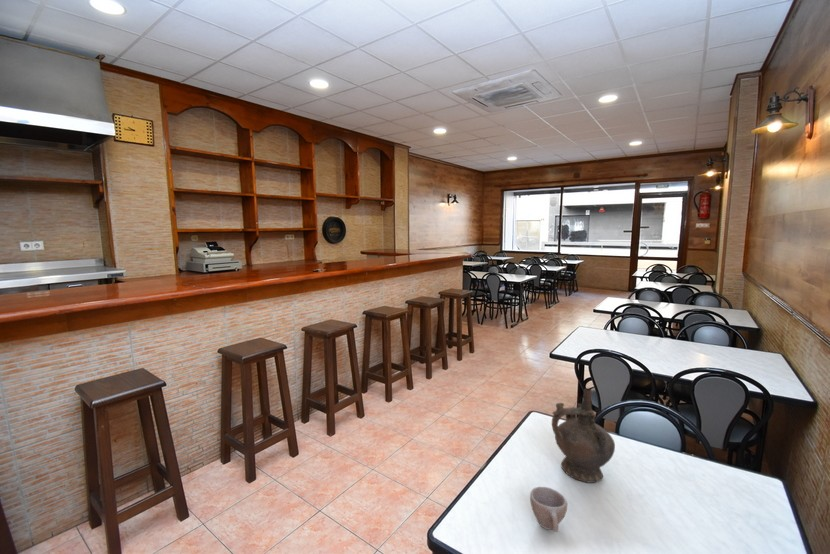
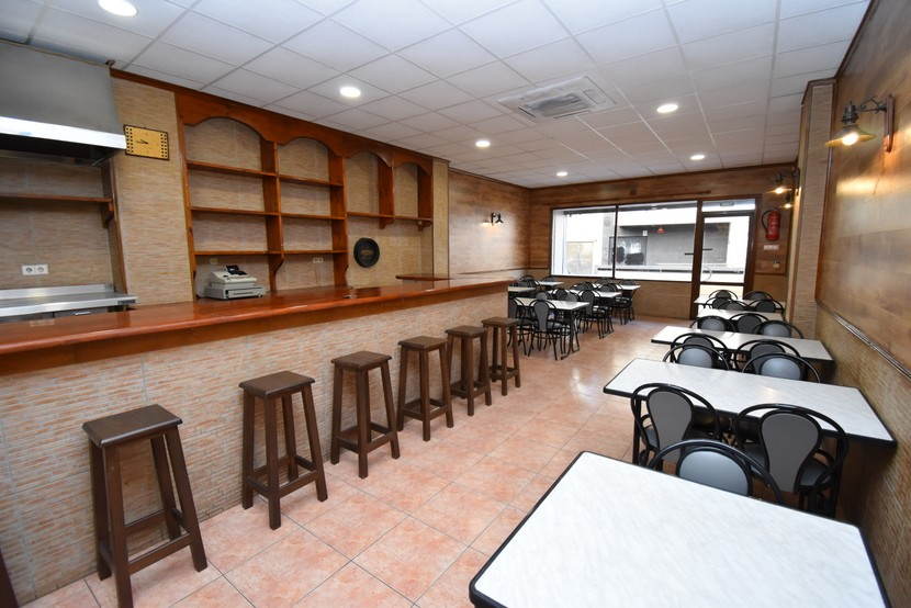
- ceremonial vessel (581, 430)
- cup (550, 513)
